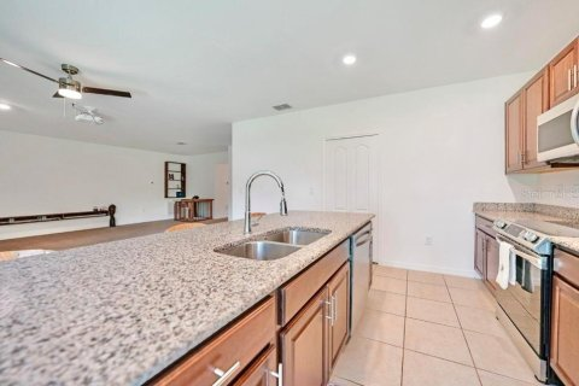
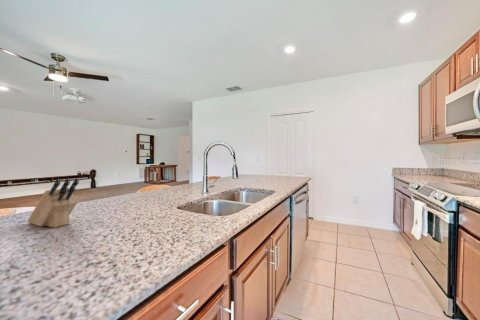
+ knife block (54, 200)
